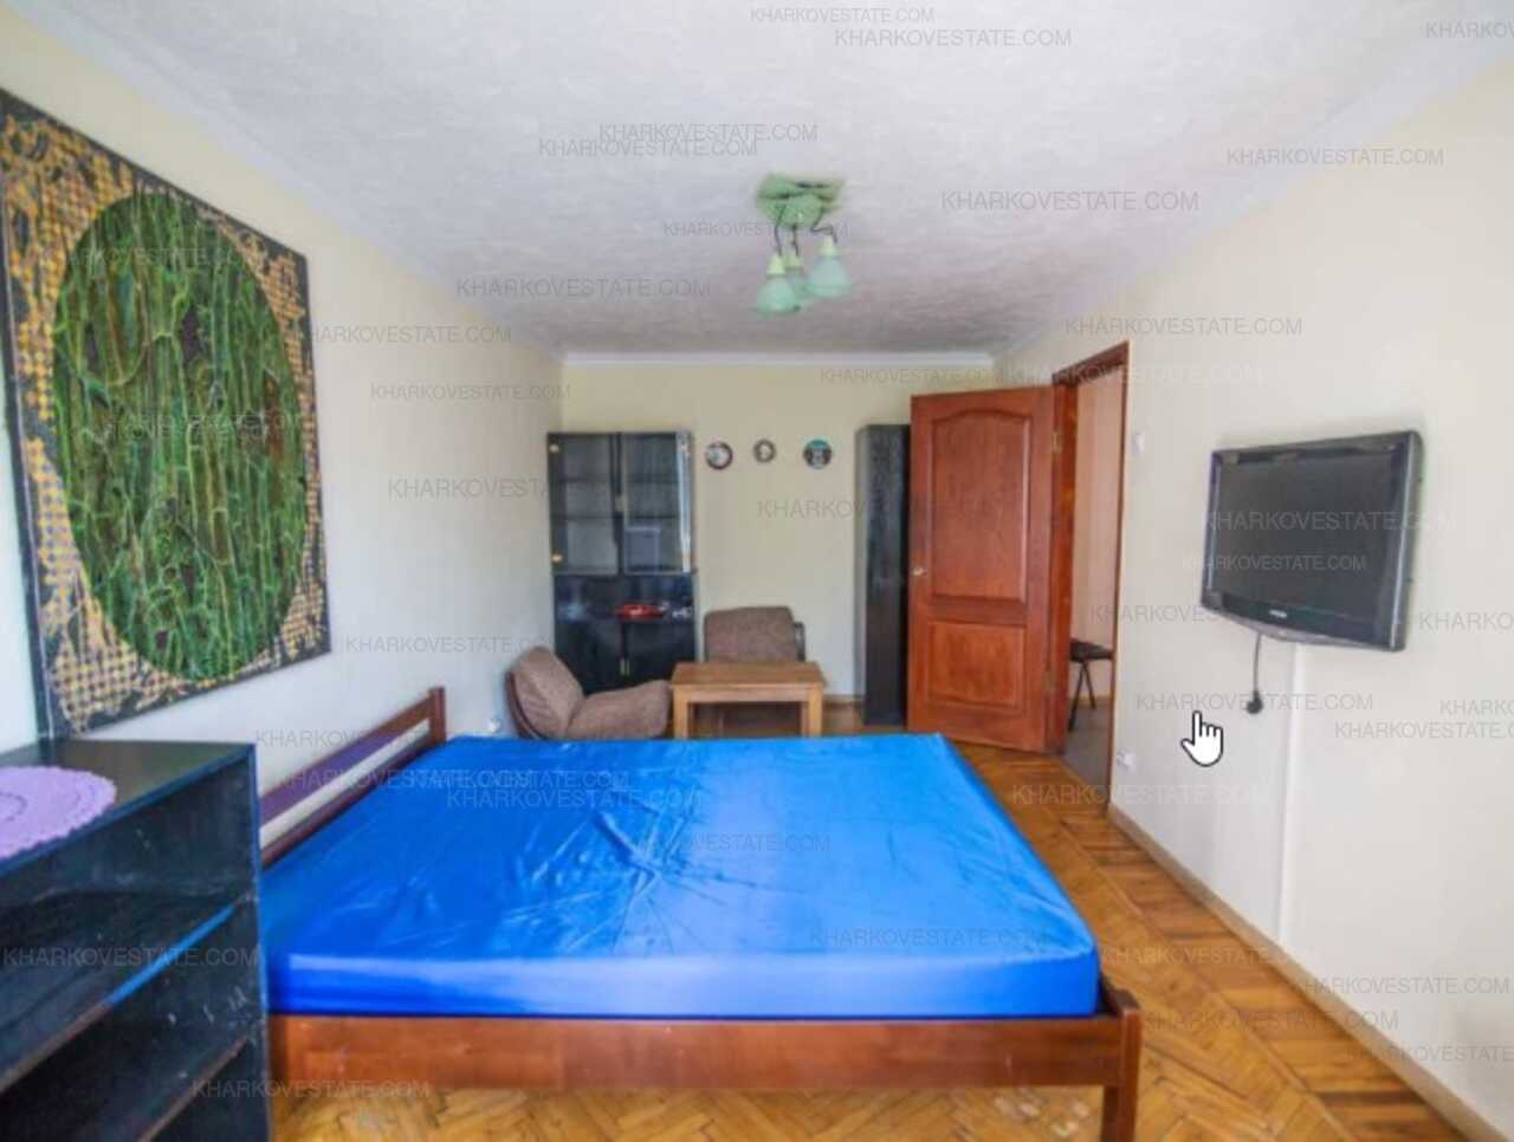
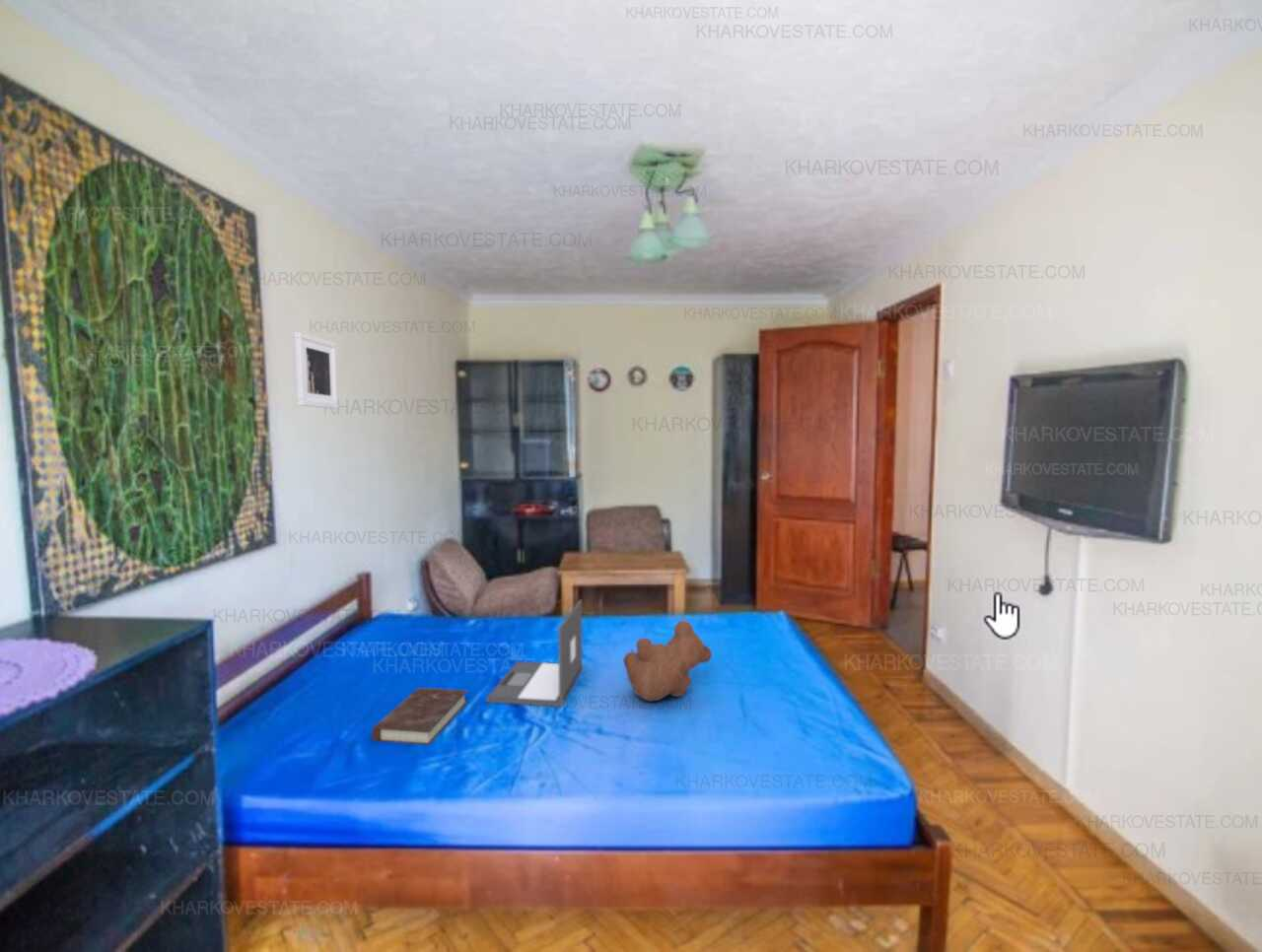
+ laptop (537, 662)
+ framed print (317, 372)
+ book (423, 714)
+ teddy bear (667, 657)
